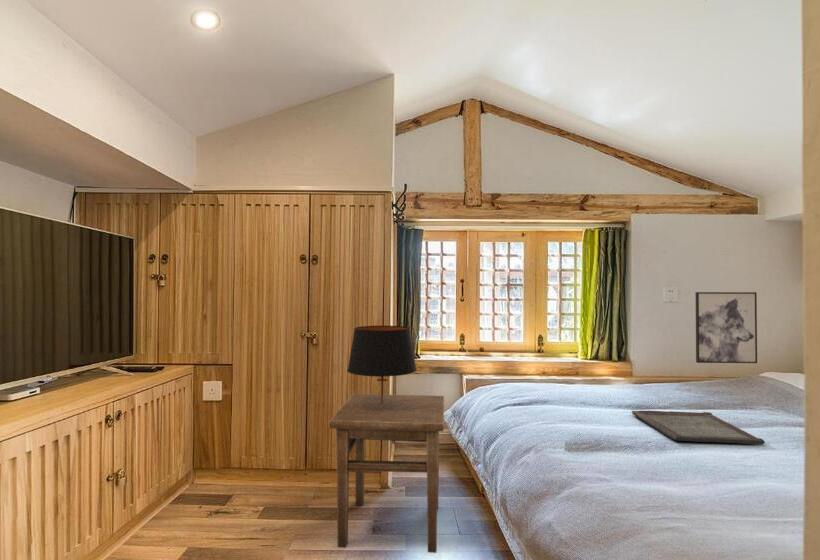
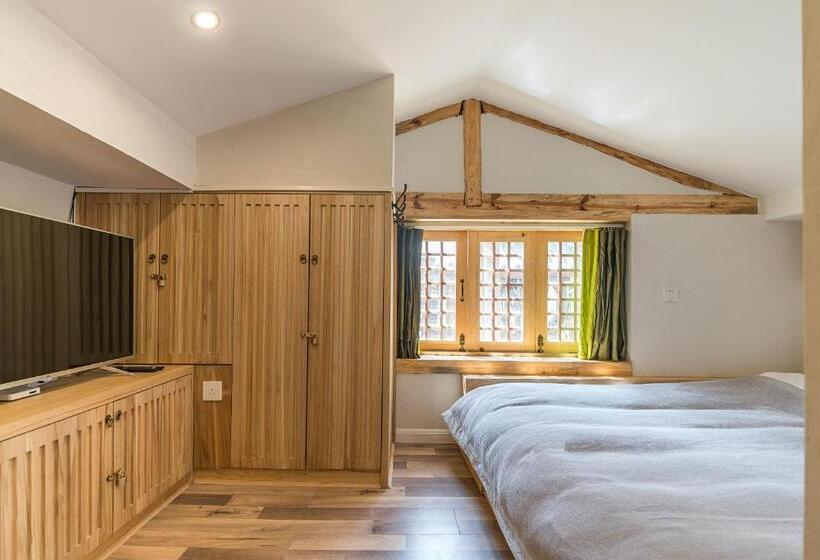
- side table (392, 465)
- serving tray (691, 425)
- table lamp (382, 365)
- wall art (726, 327)
